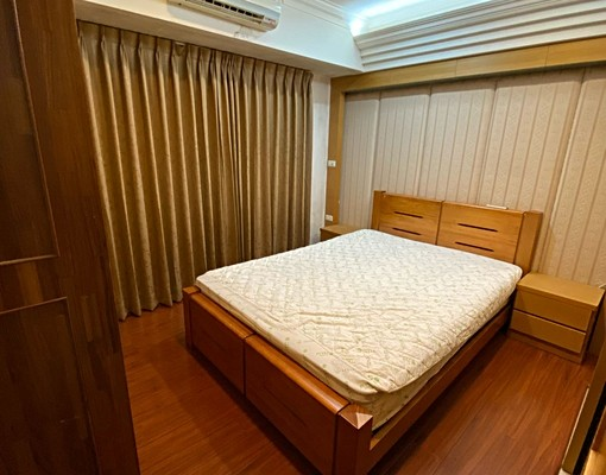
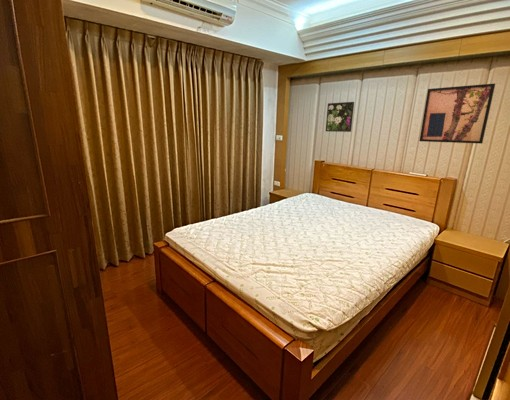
+ wall art (454, 115)
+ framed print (339, 117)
